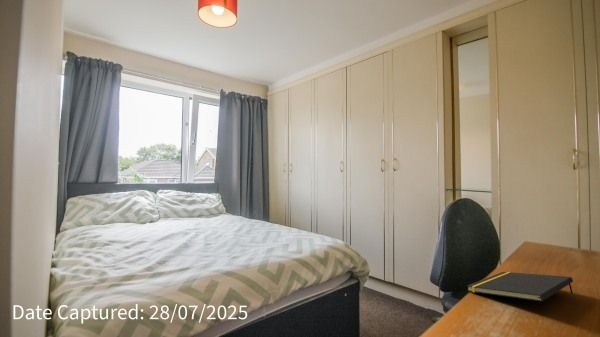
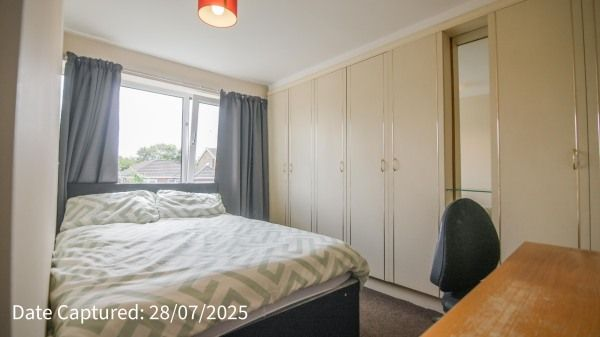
- notepad (519, 284)
